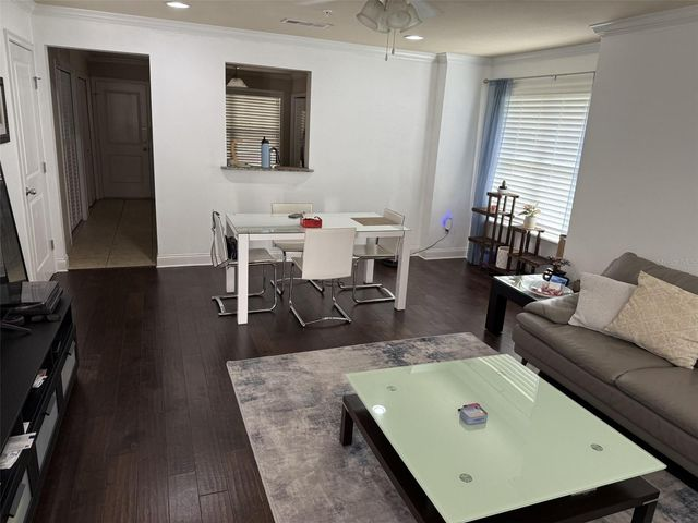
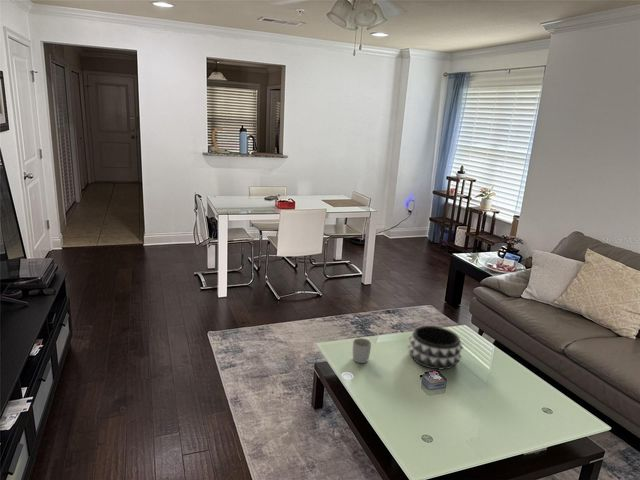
+ mug (361, 349)
+ decorative bowl (435, 346)
